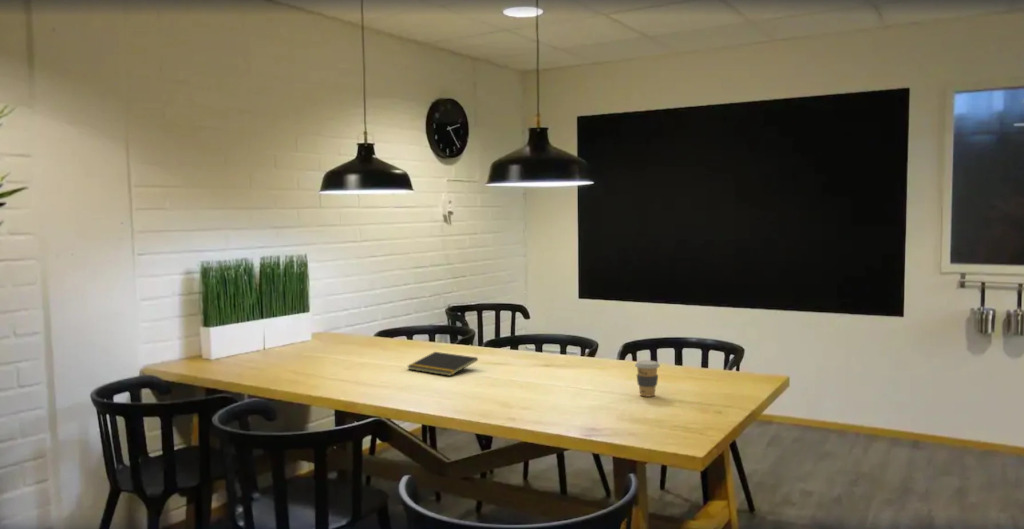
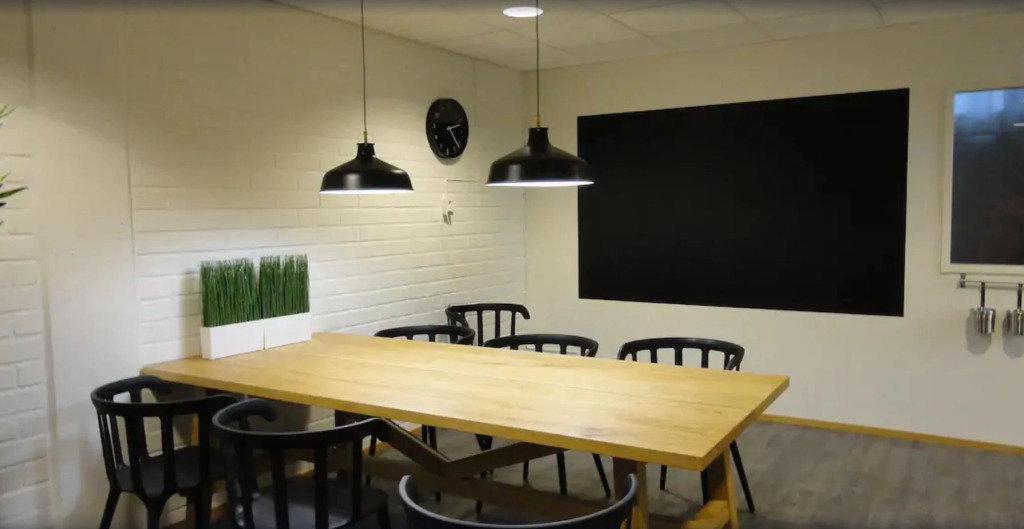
- notepad (442, 363)
- coffee cup (647, 378)
